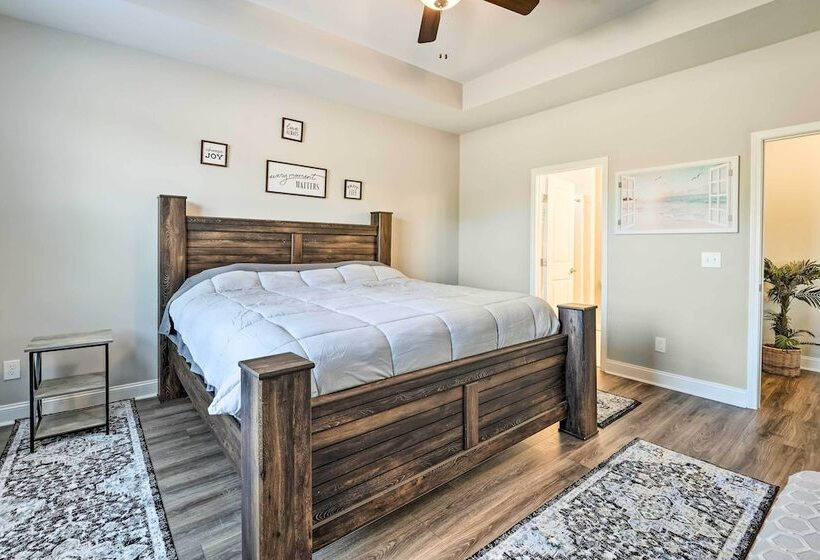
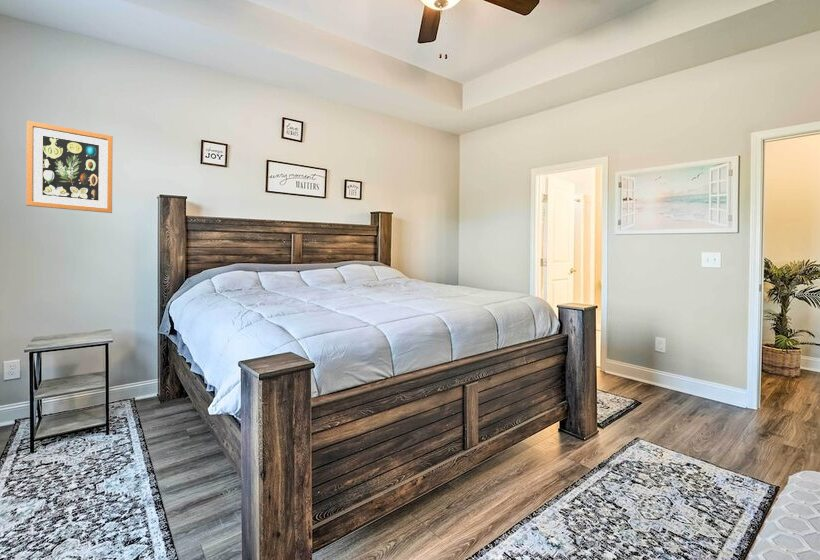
+ wall art (71, 169)
